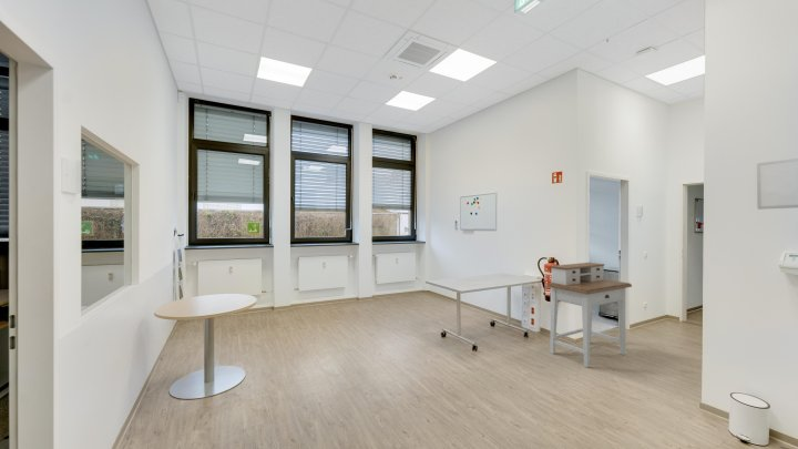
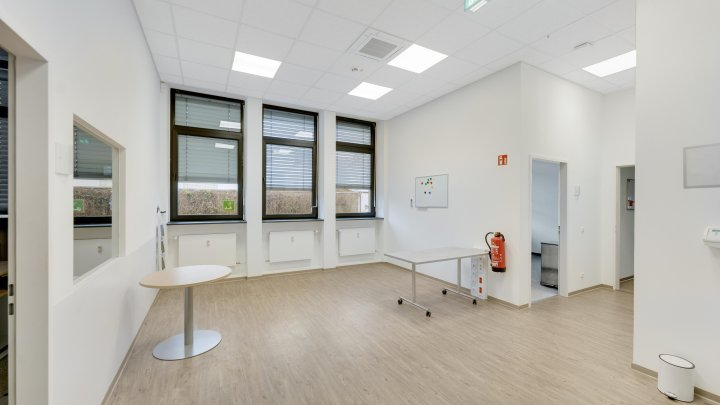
- desk (589, 309)
